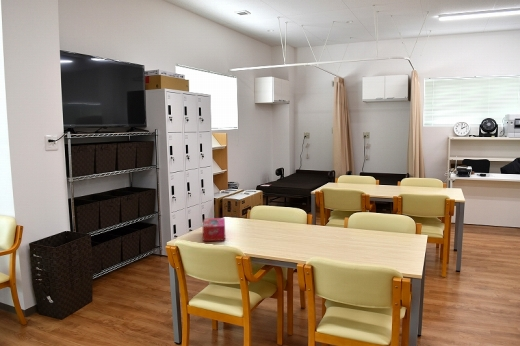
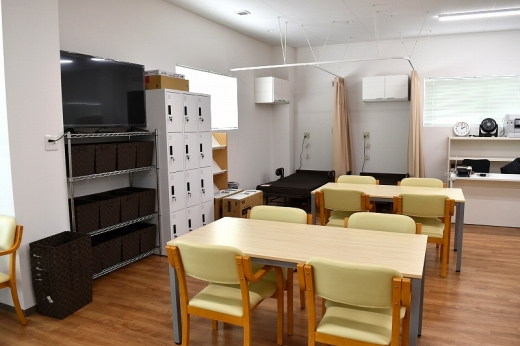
- tissue box (214, 229)
